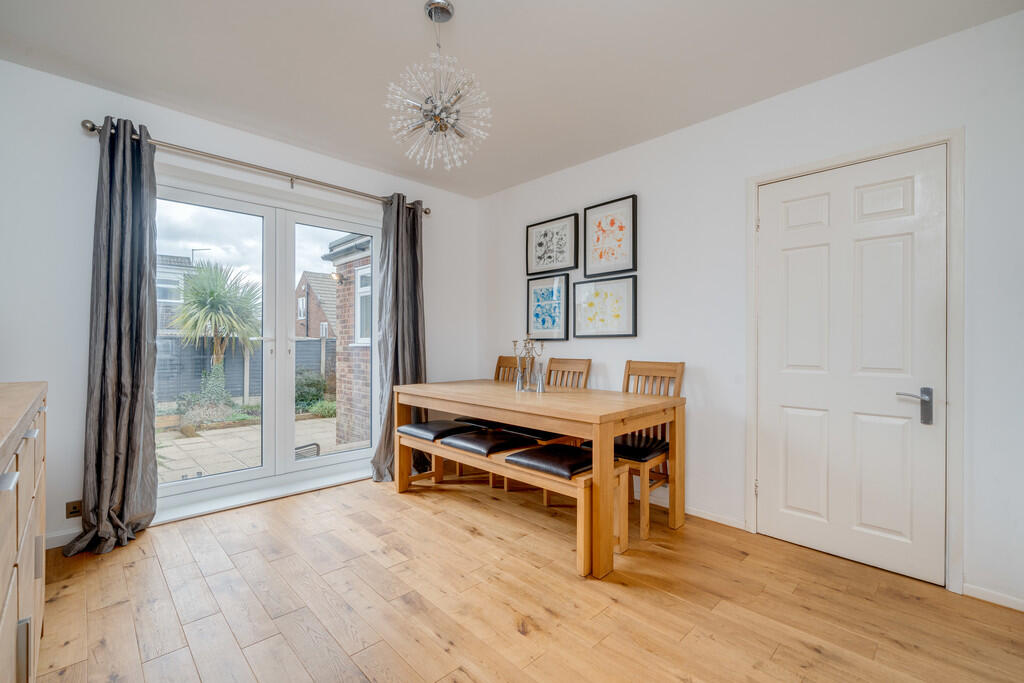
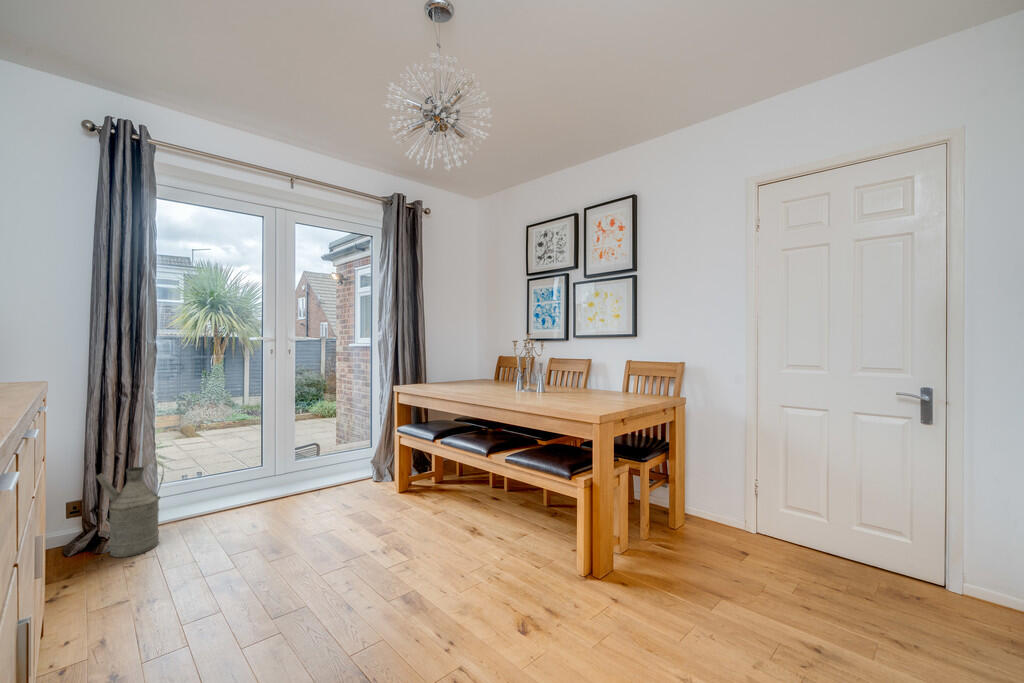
+ watering can (131, 506)
